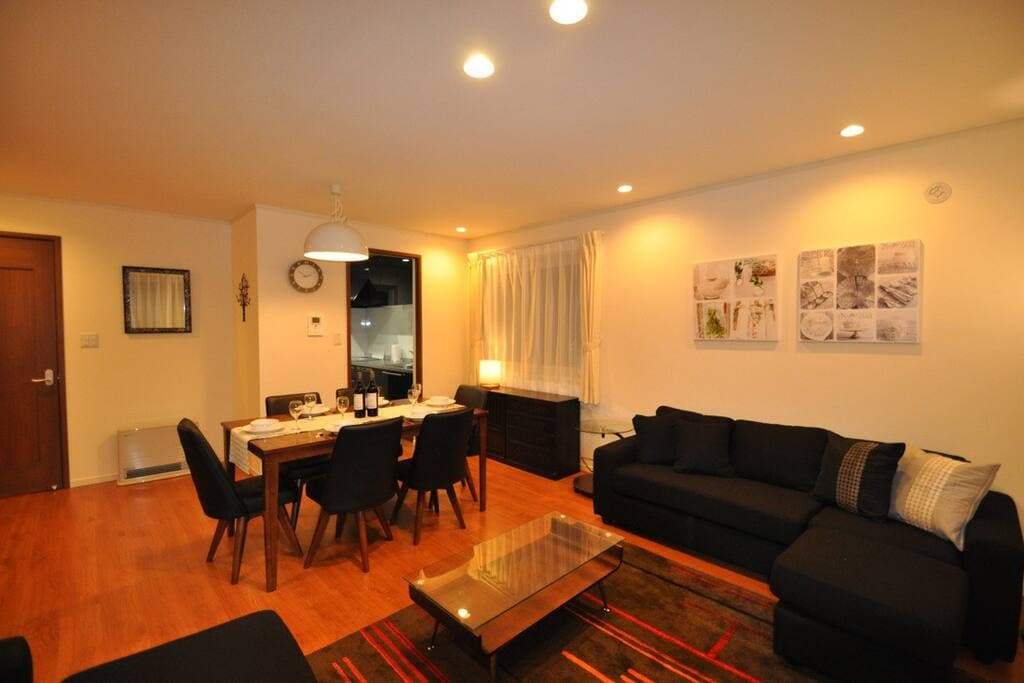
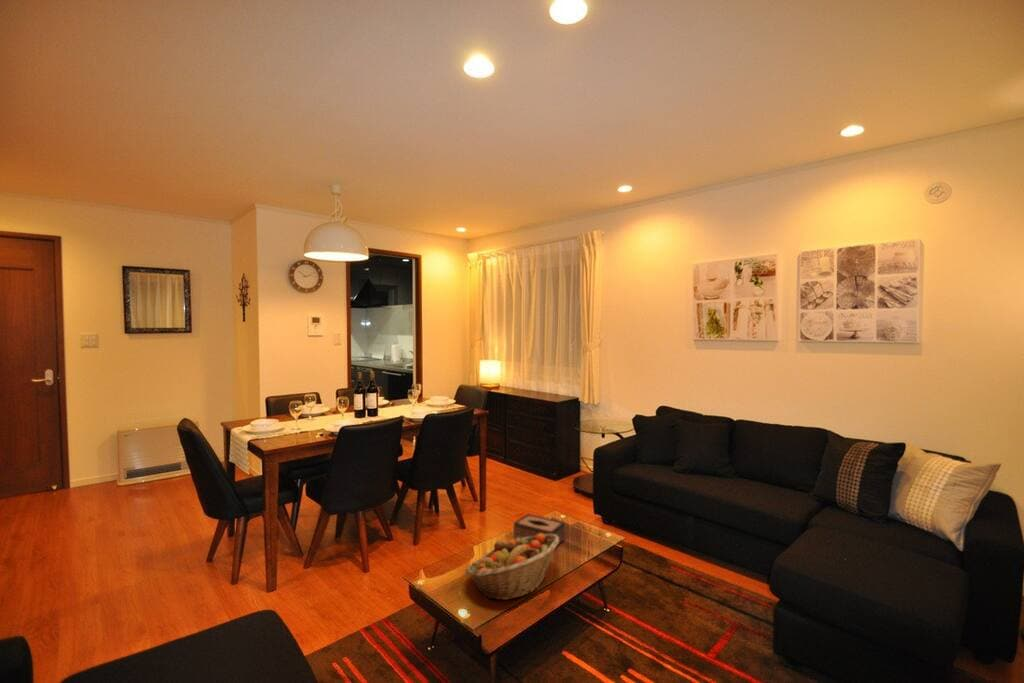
+ tissue box (539, 531)
+ fruit basket (514, 561)
